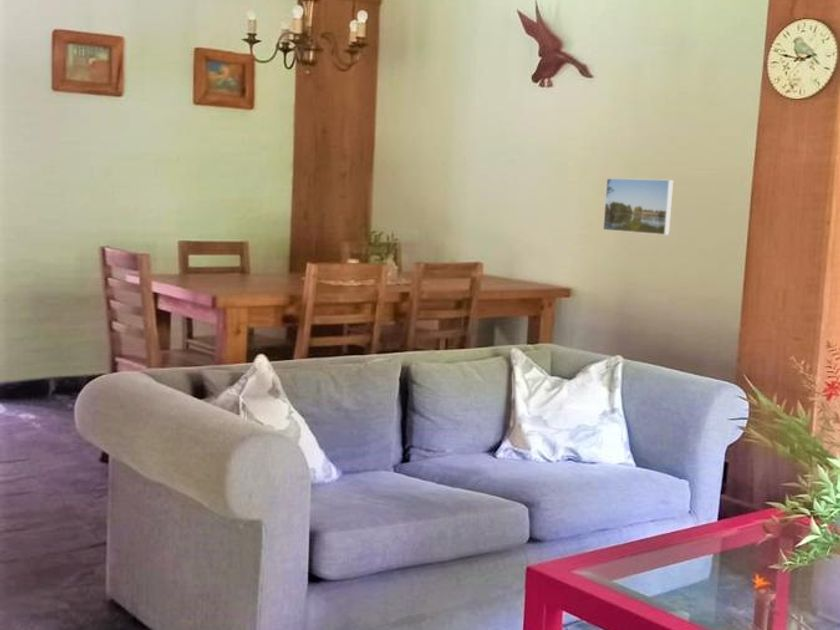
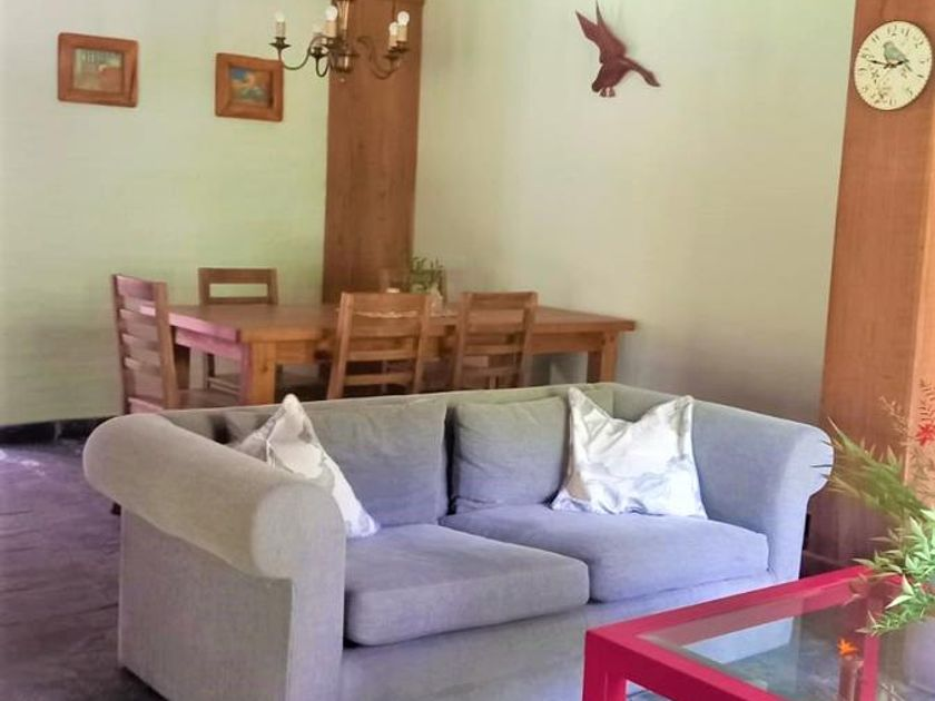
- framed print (637, 205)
